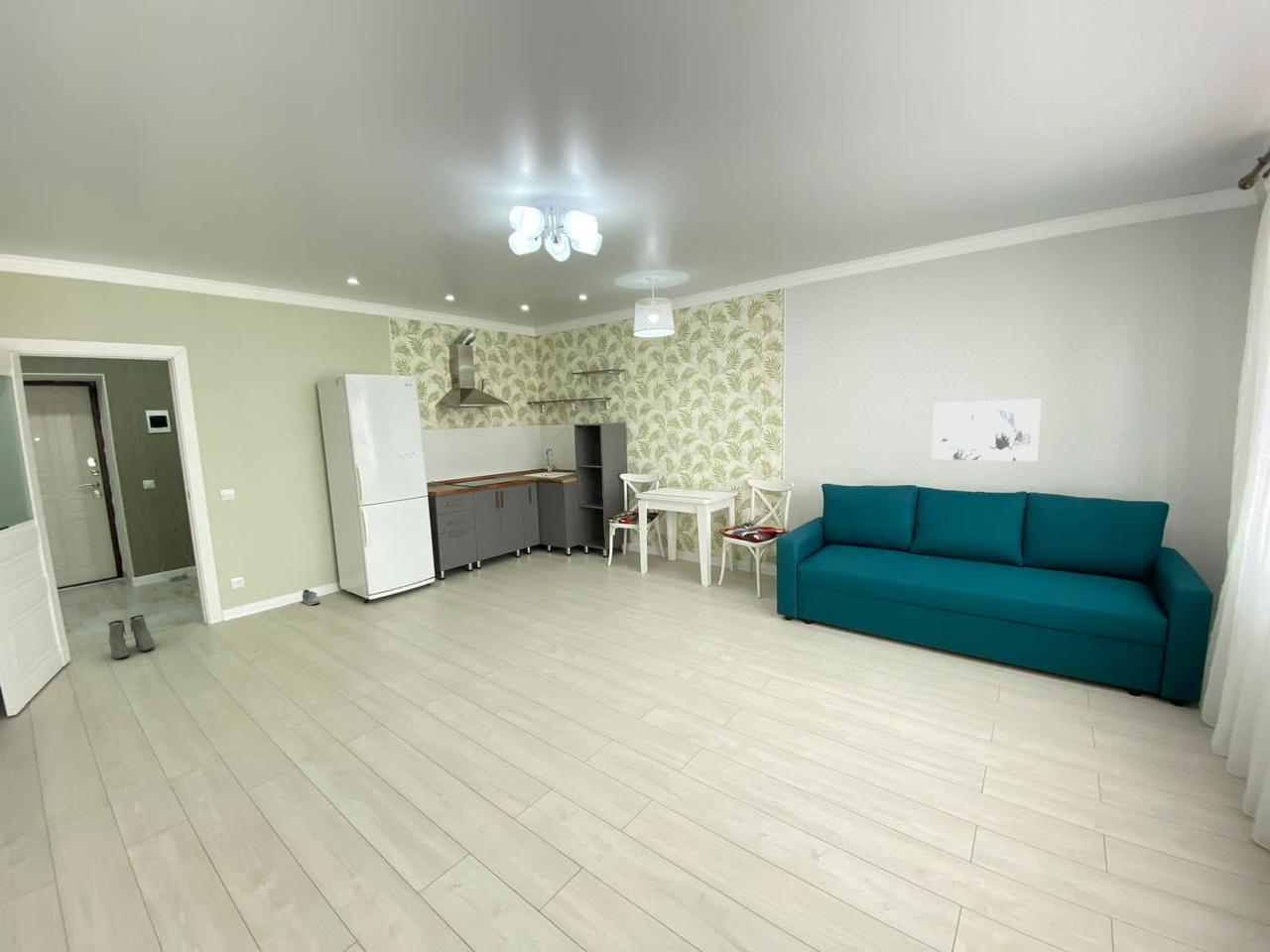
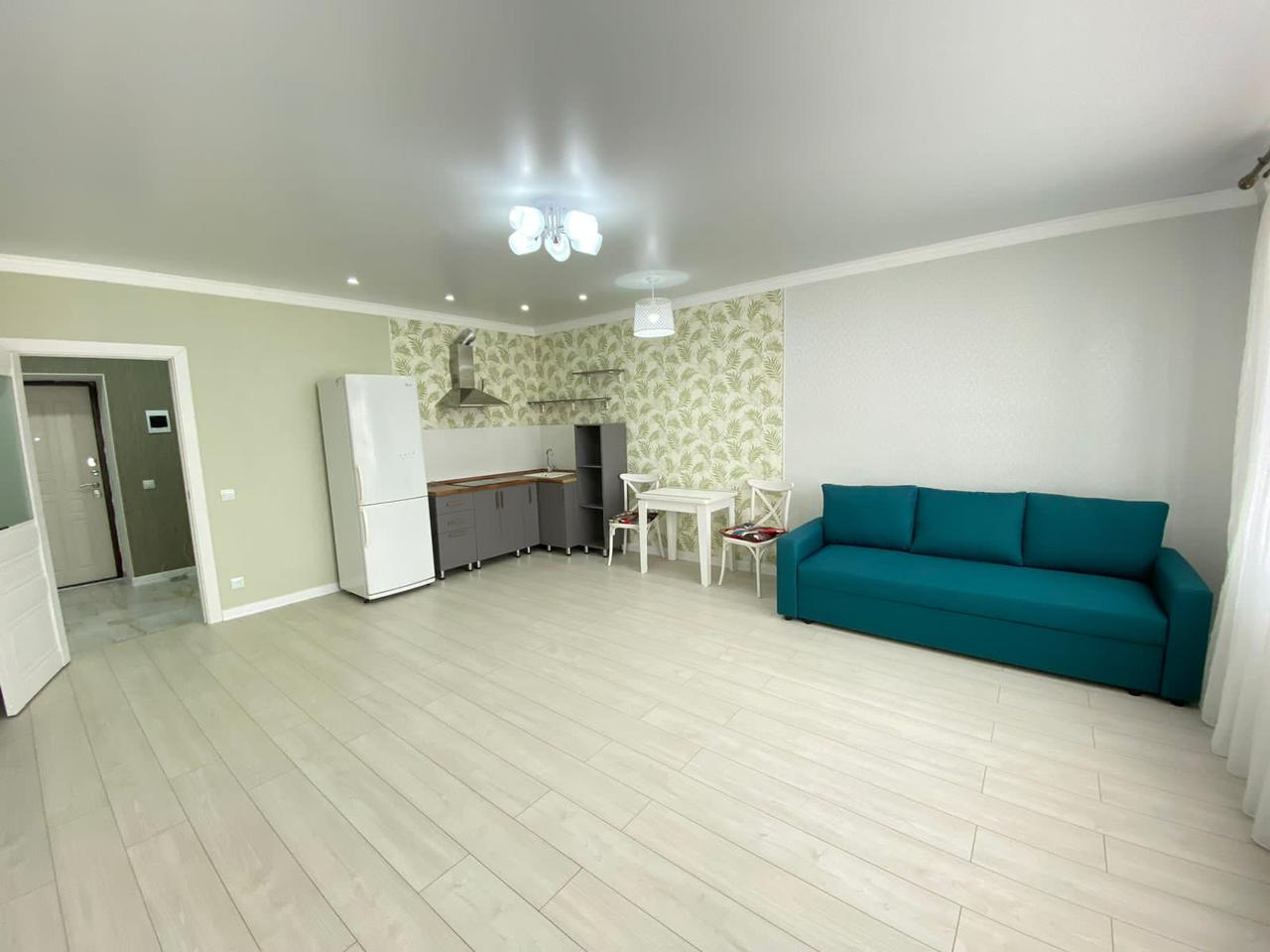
- boots (132, 634)
- wall art (983, 430)
- shoe (311, 595)
